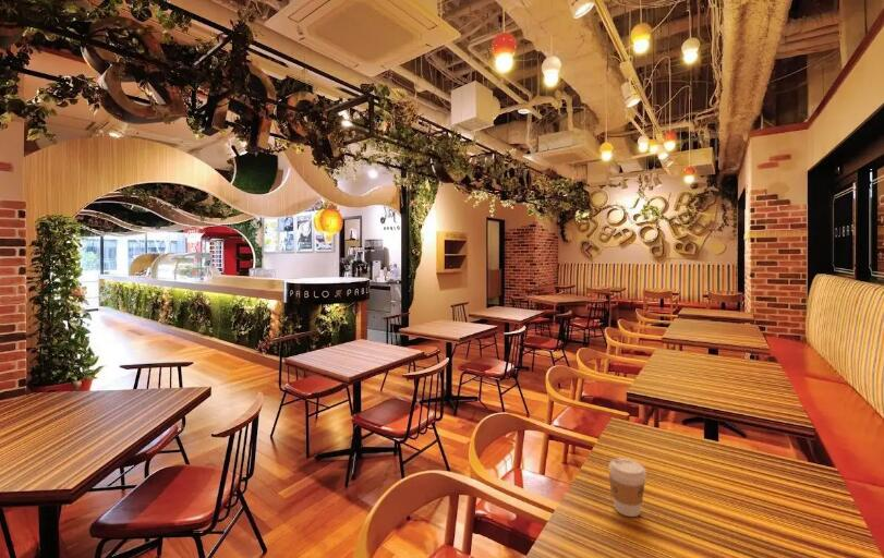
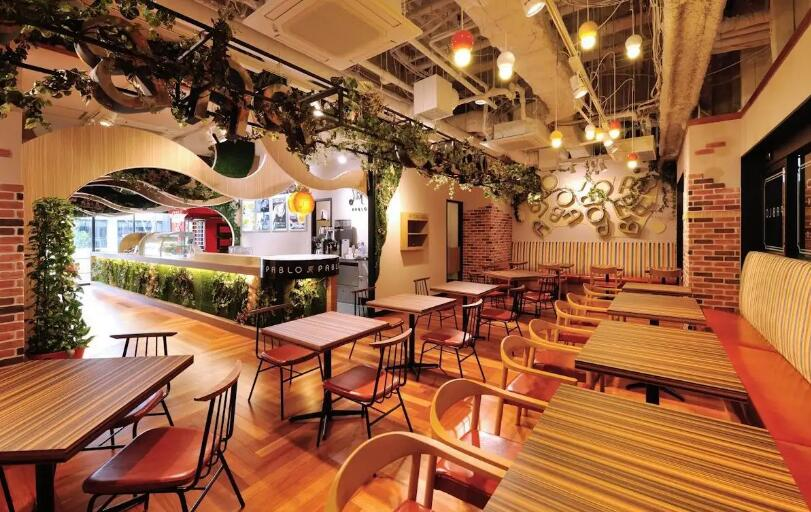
- coffee cup (627, 486)
